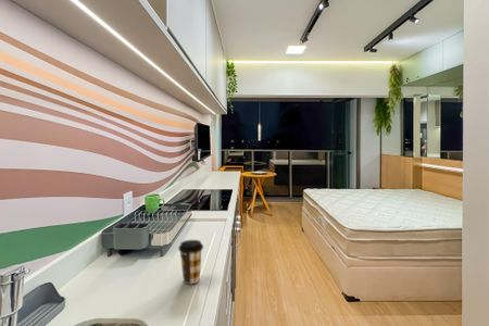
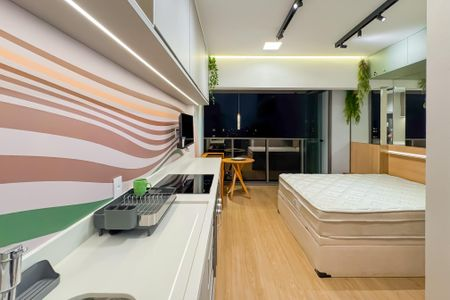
- coffee cup (191, 261)
